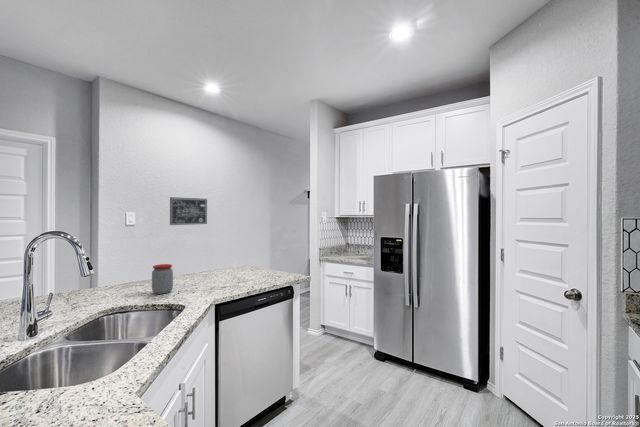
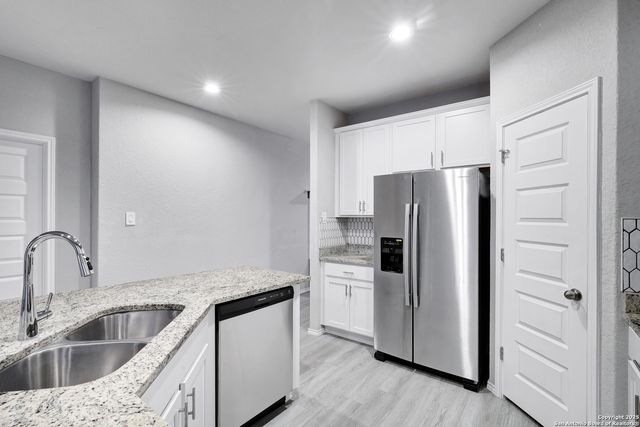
- jar (162, 278)
- wall art (189, 211)
